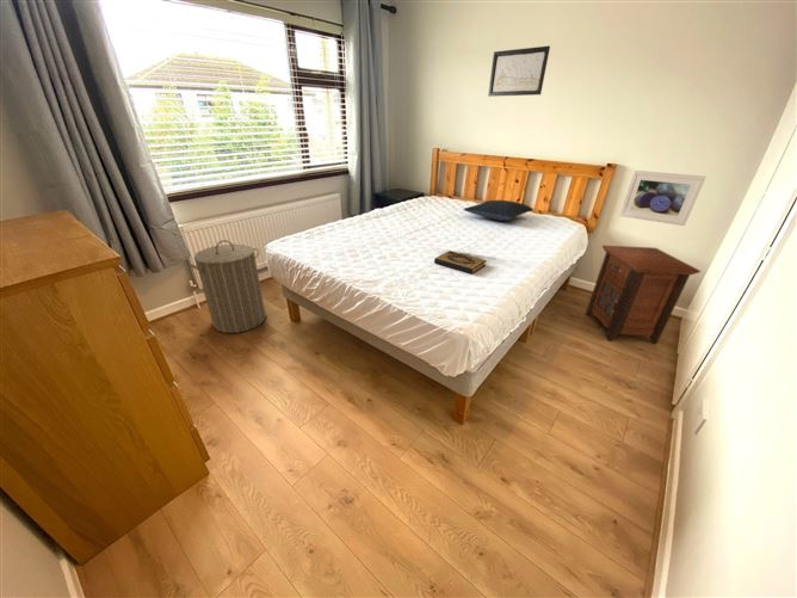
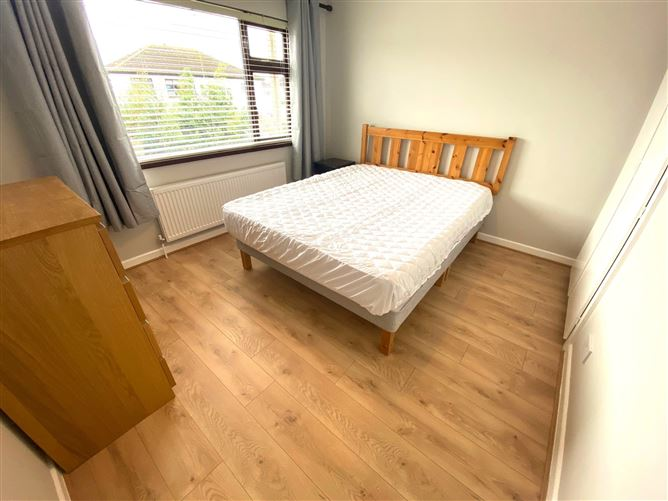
- pillow (498, 209)
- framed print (659, 197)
- nightstand (631, 294)
- hardback book (459, 261)
- laundry hamper (231, 283)
- wall art (517, 73)
